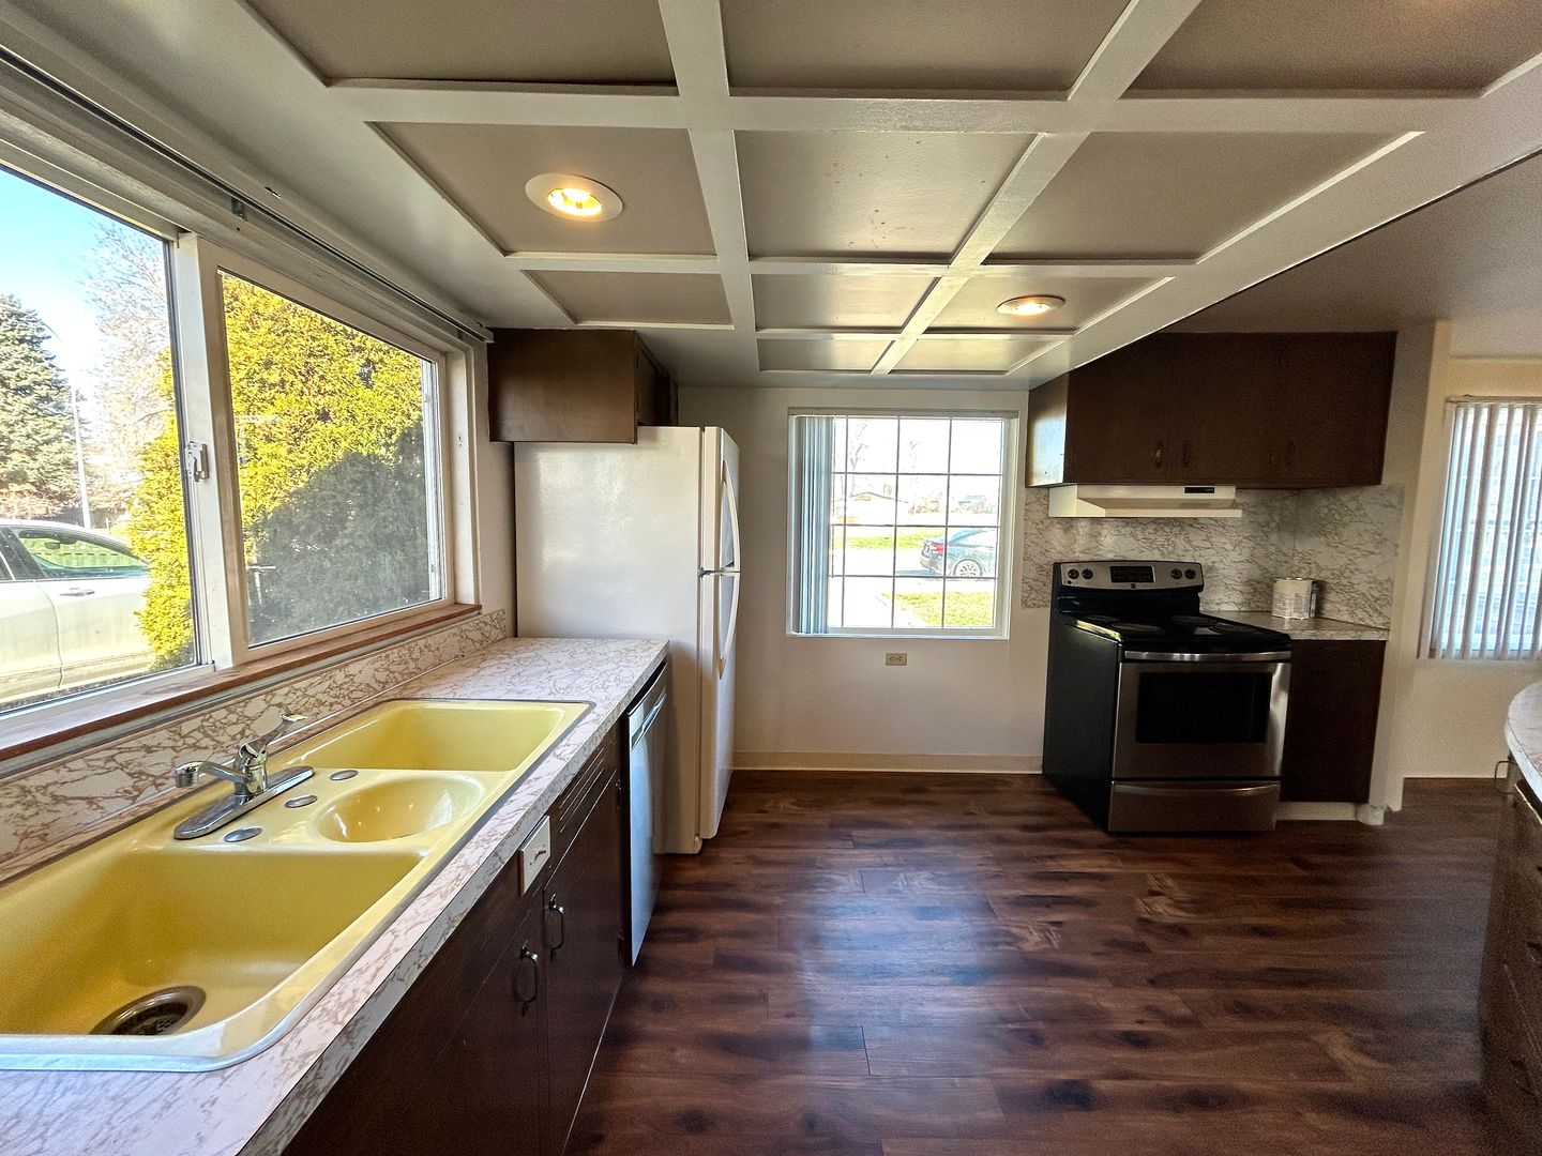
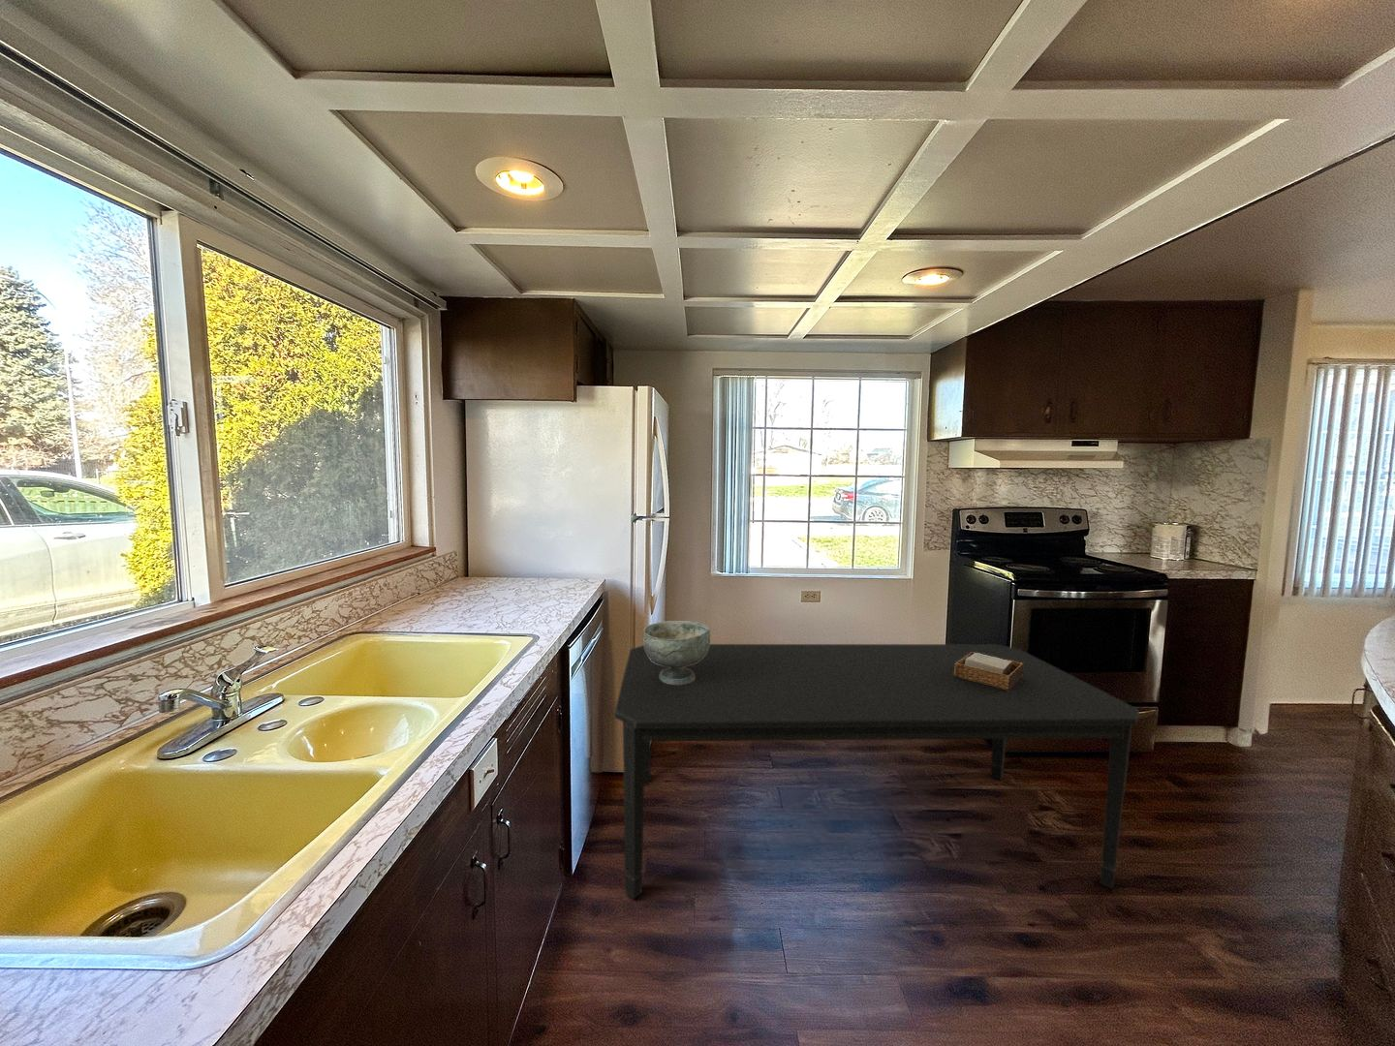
+ dining table (848, 739)
+ decorative bowl (677, 652)
+ napkin holder (989, 667)
